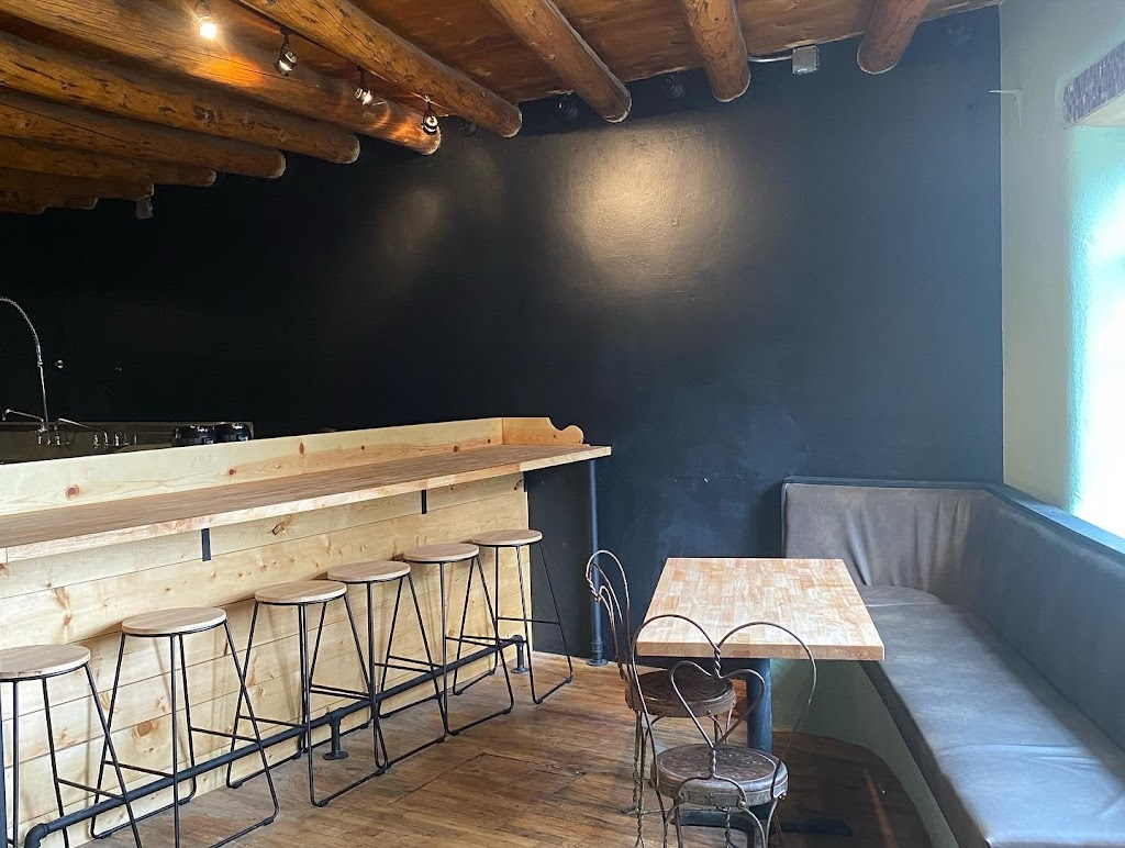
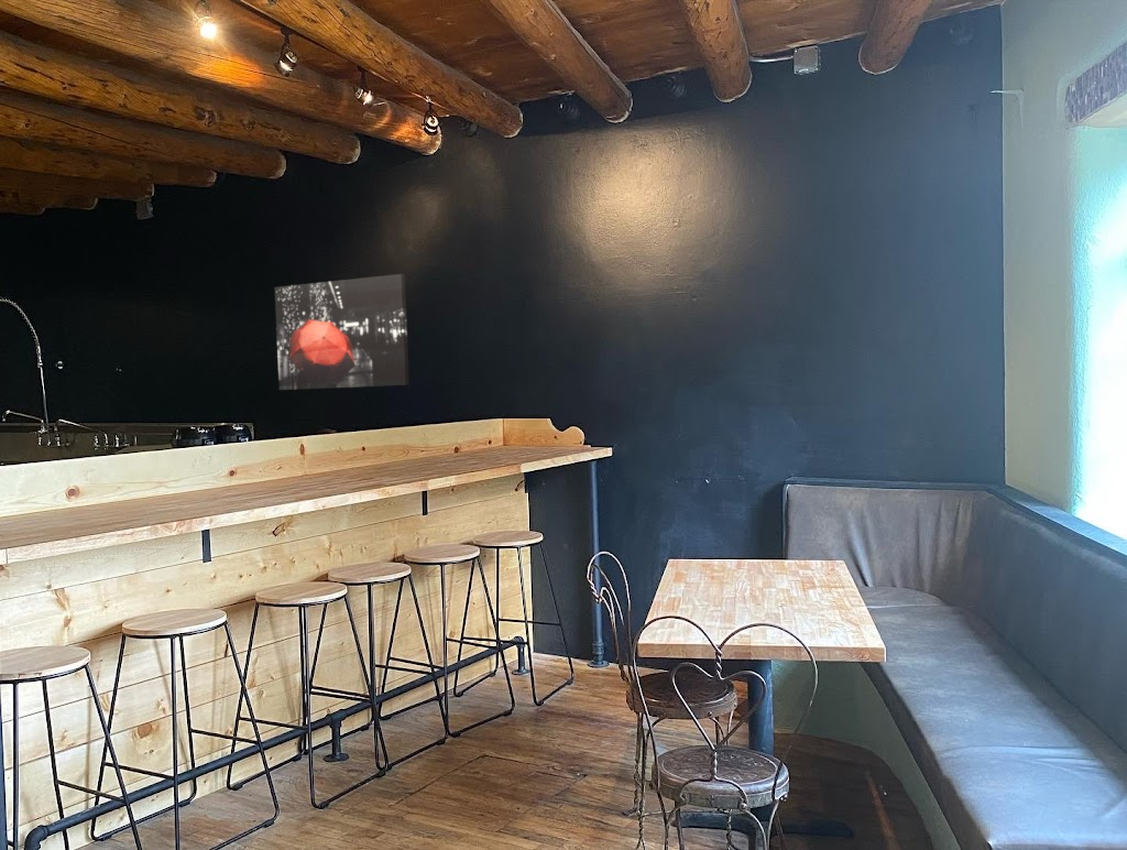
+ wall art (339, 334)
